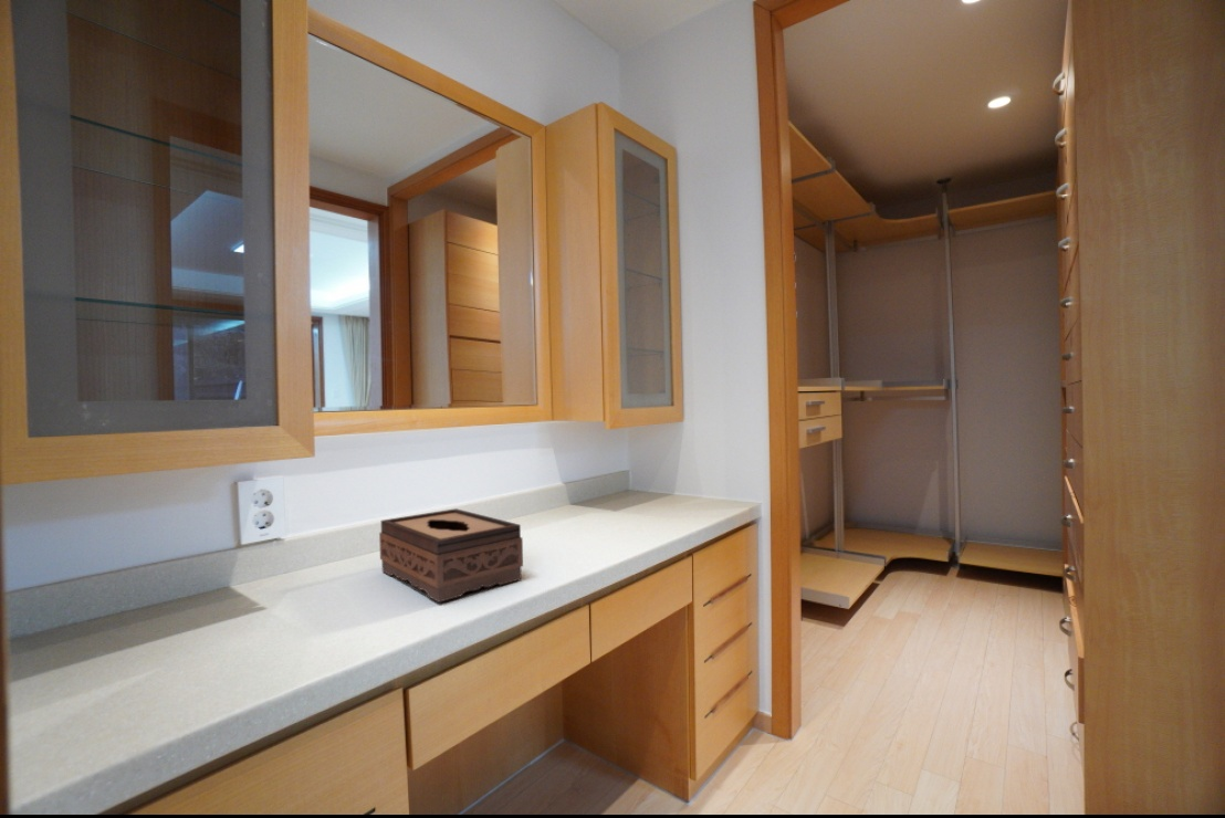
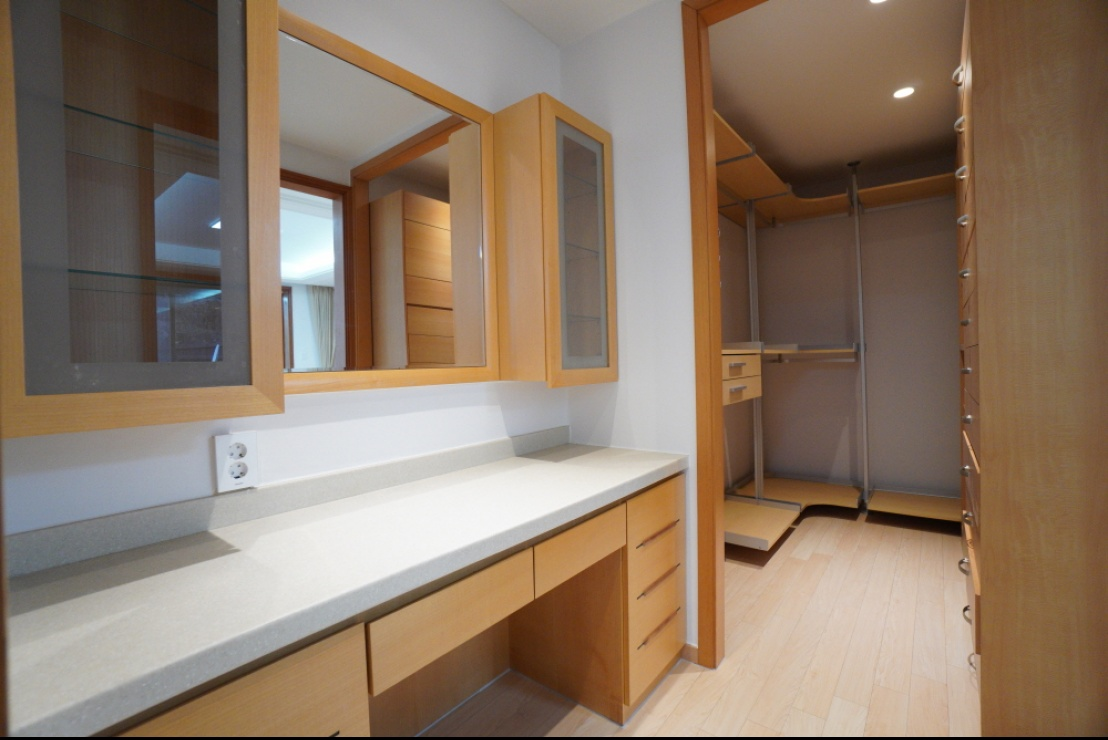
- tissue box (448, 548)
